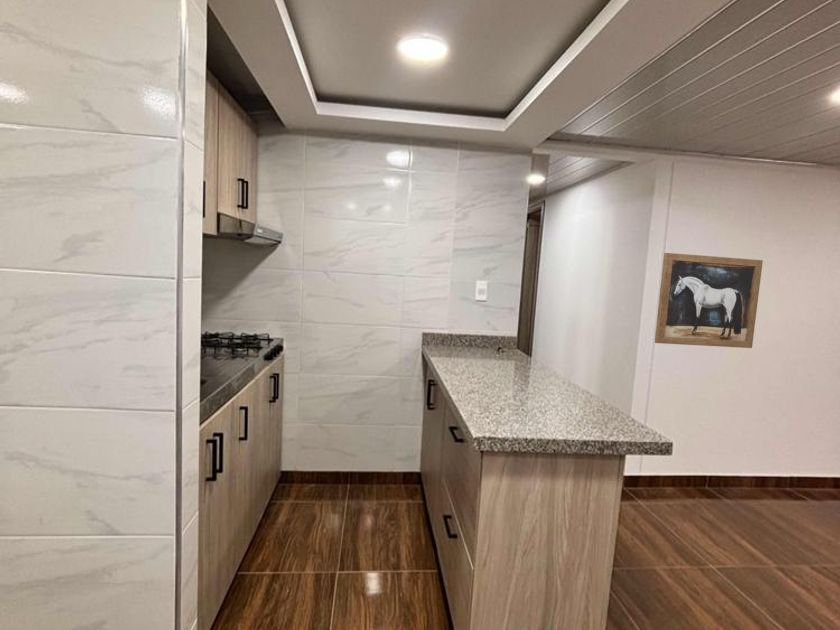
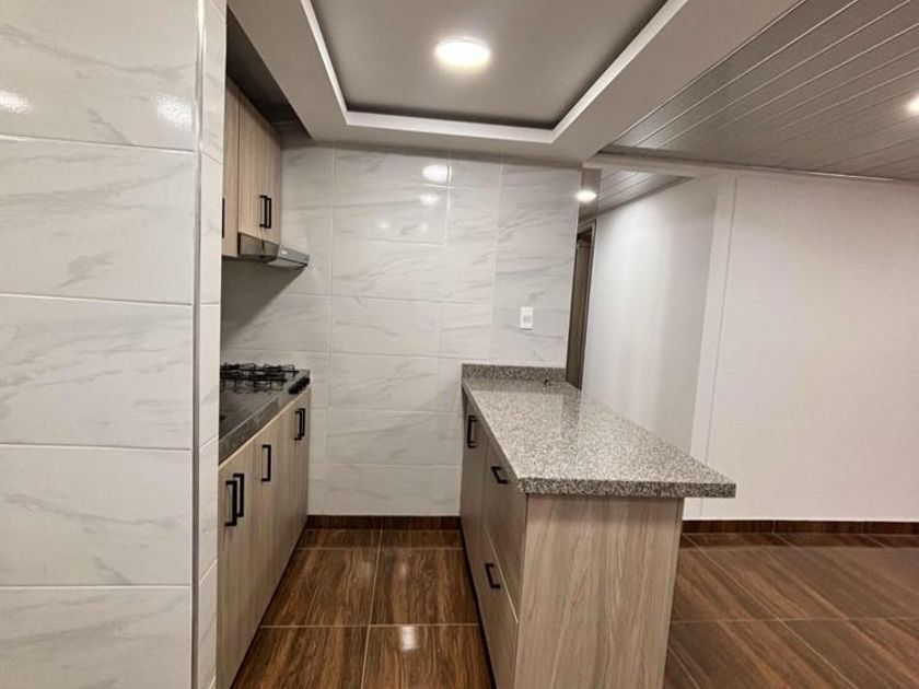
- wall art (708, 301)
